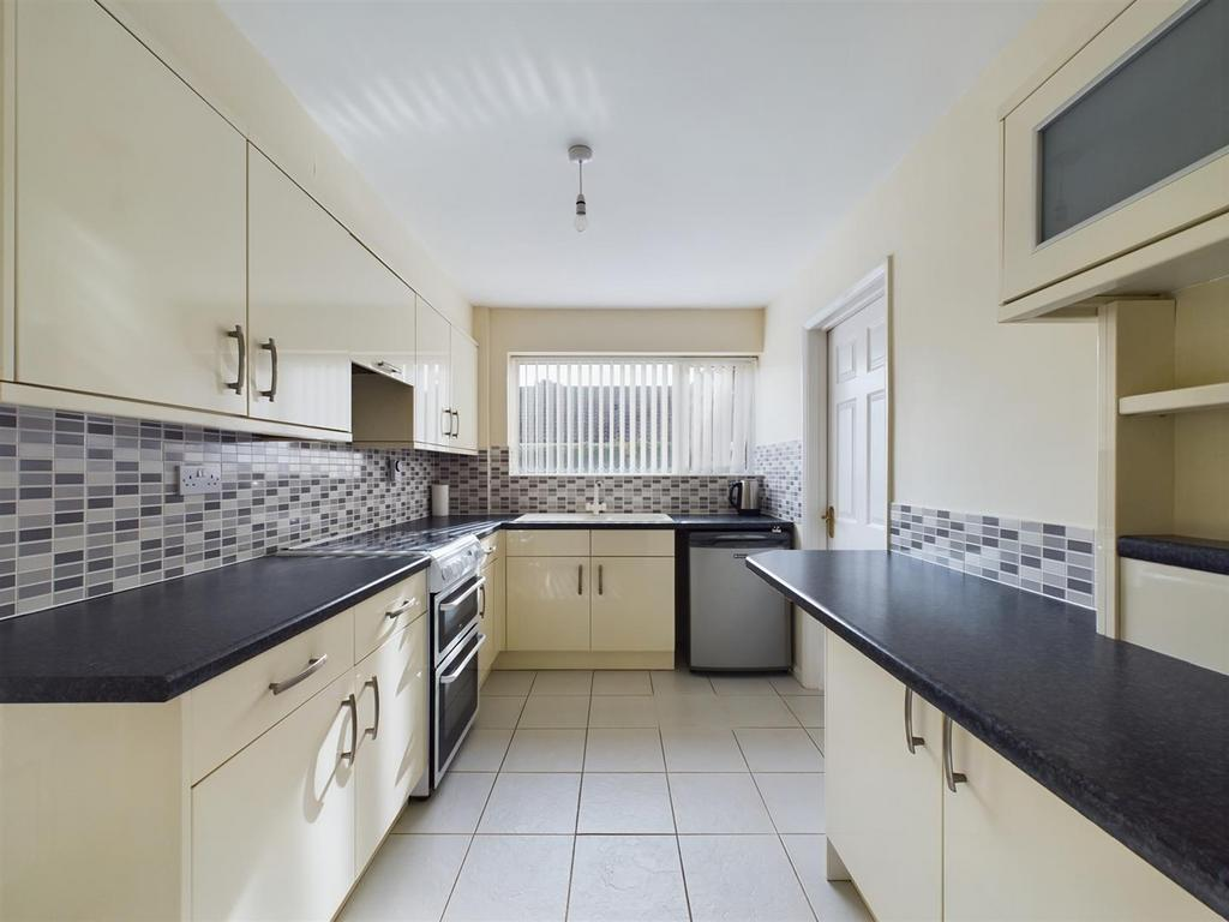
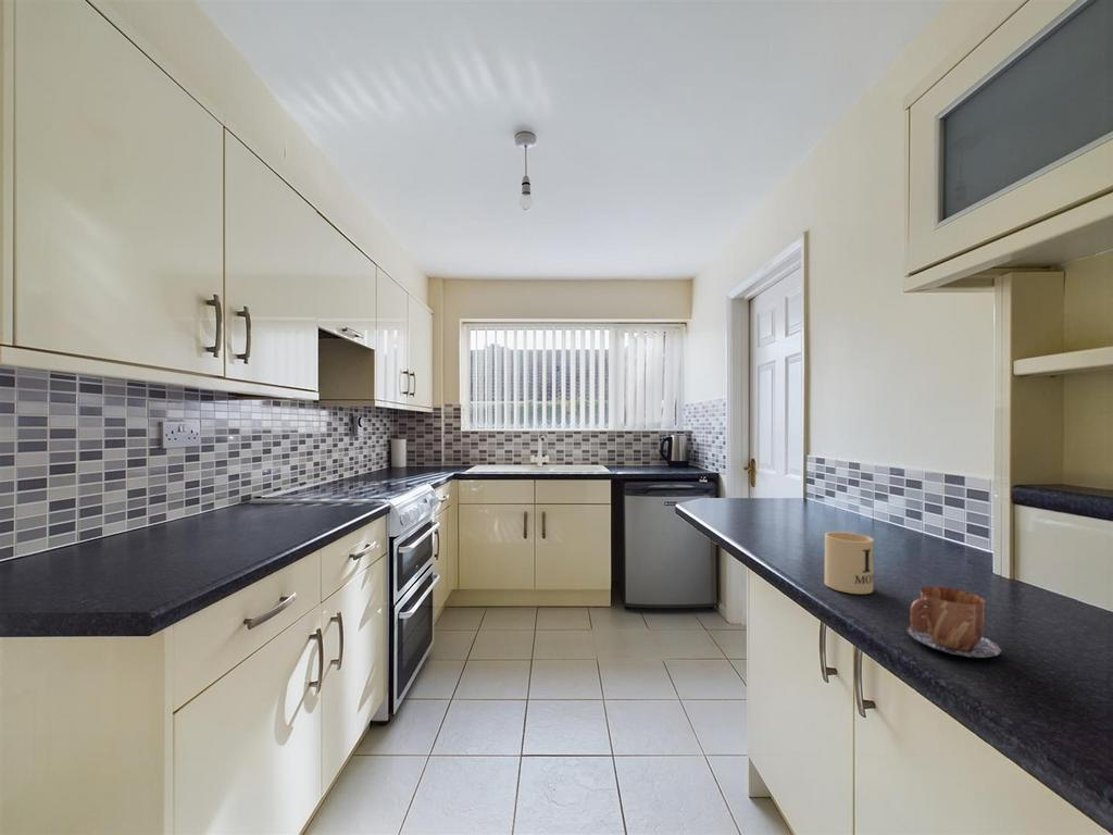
+ mug (949, 620)
+ mug (848, 559)
